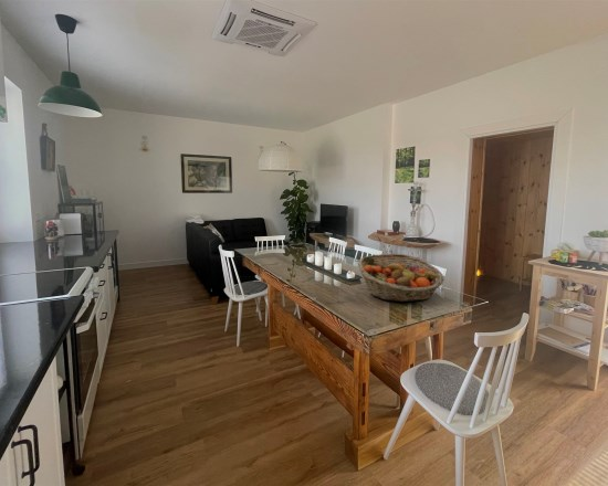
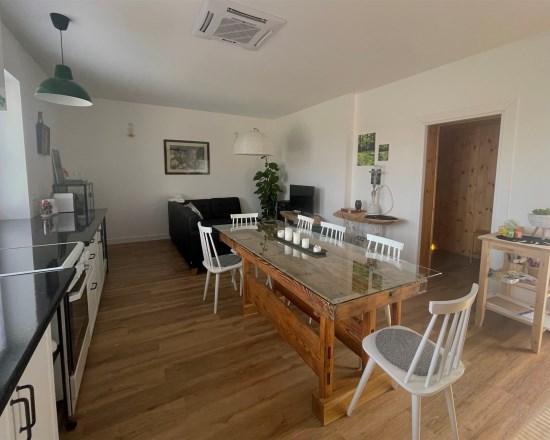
- fruit basket (399, 276)
